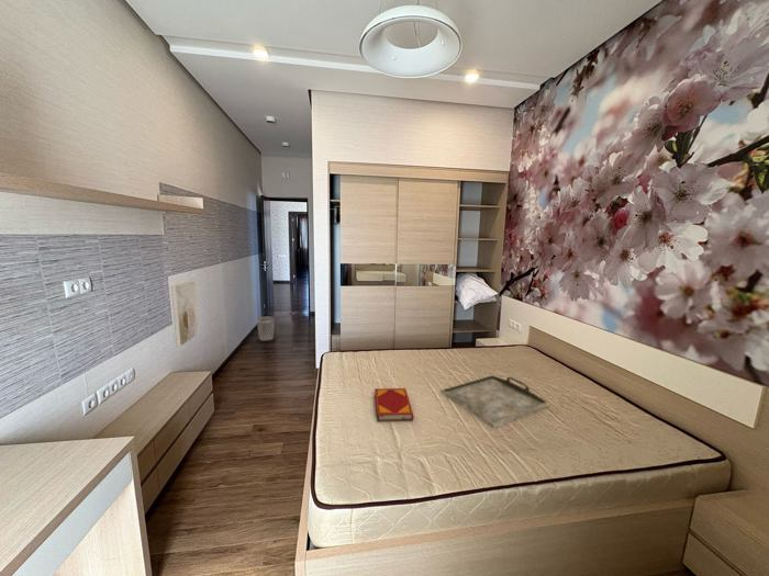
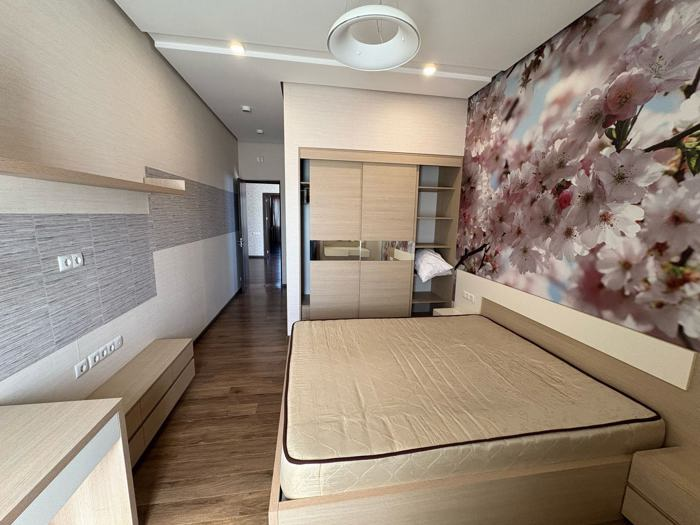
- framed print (186, 312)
- serving tray (492, 394)
- wastebasket (266, 328)
- hardback book (392, 403)
